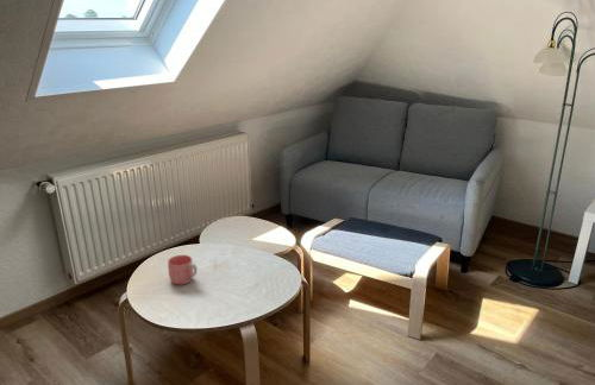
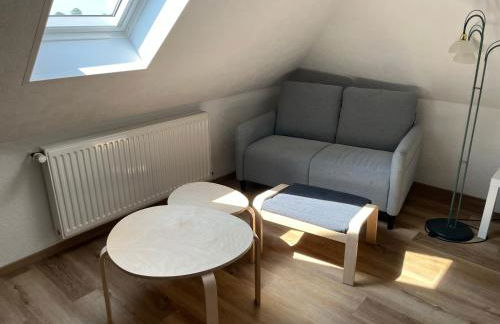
- mug (183, 271)
